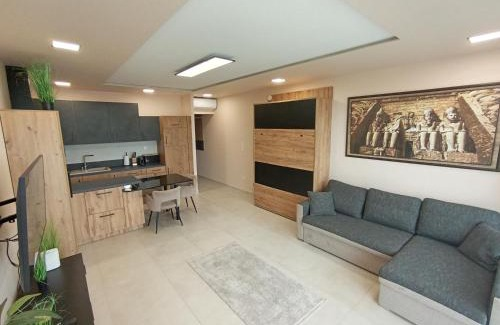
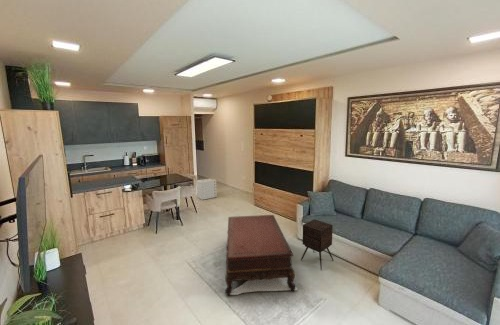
+ product box (208, 188)
+ side table (317, 243)
+ coffee table (256, 246)
